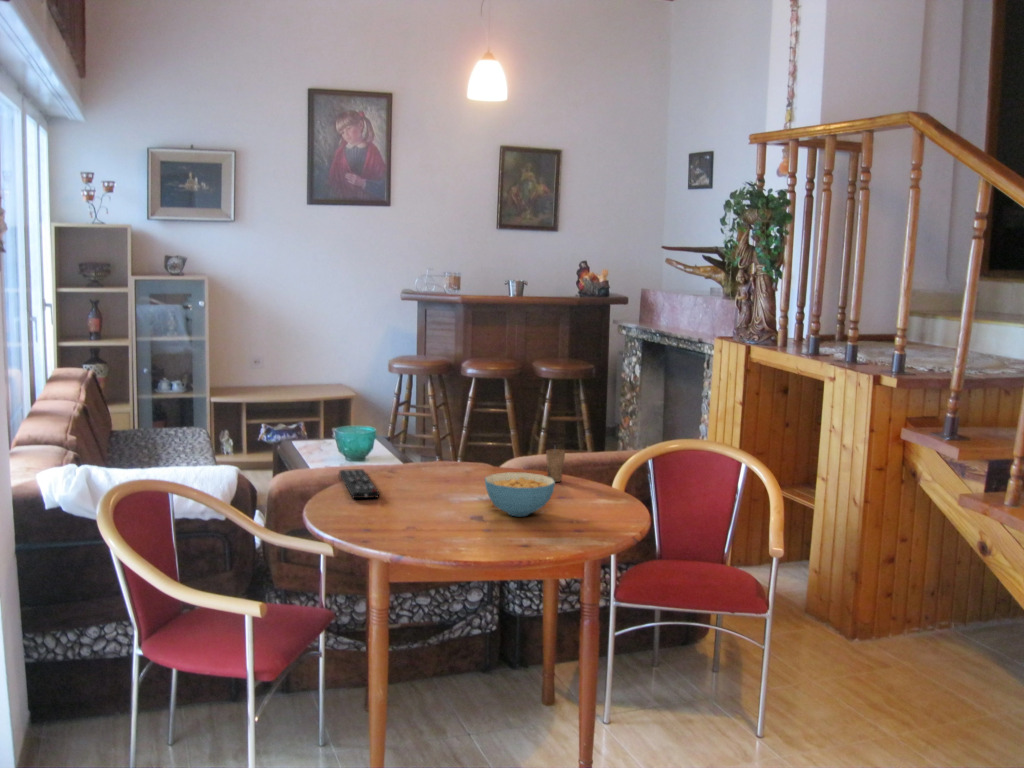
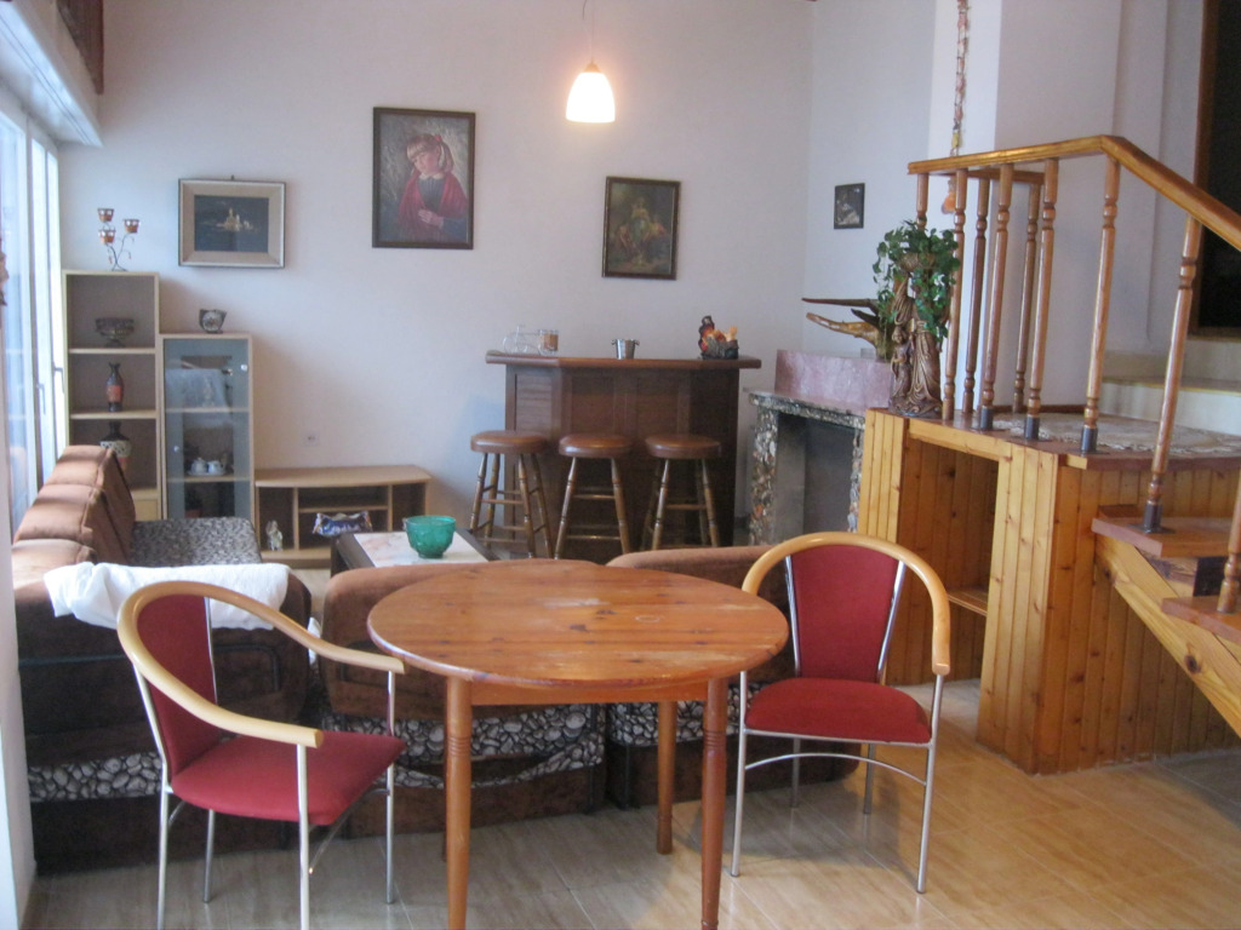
- cereal bowl (519, 496)
- remote control (358, 482)
- cup (555, 461)
